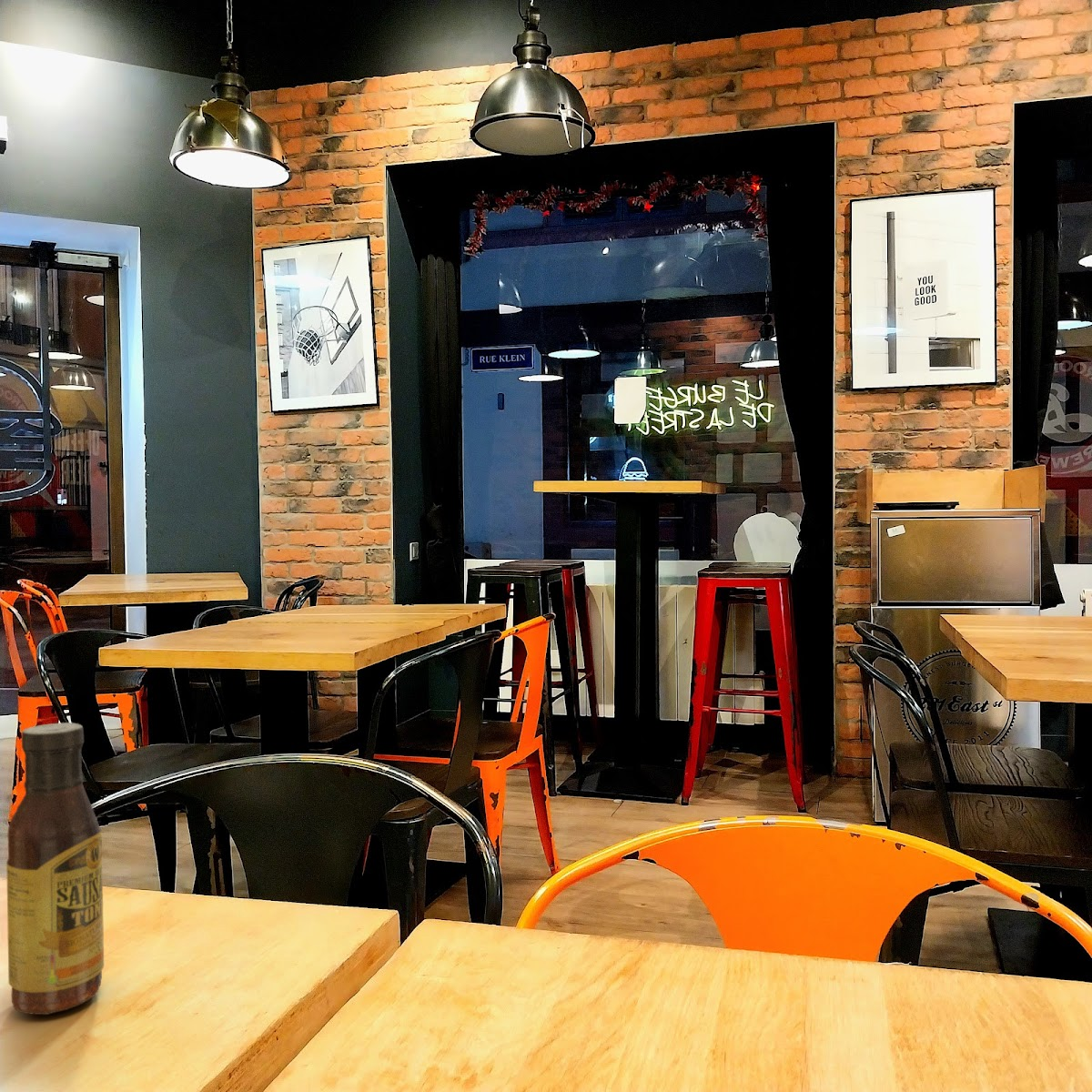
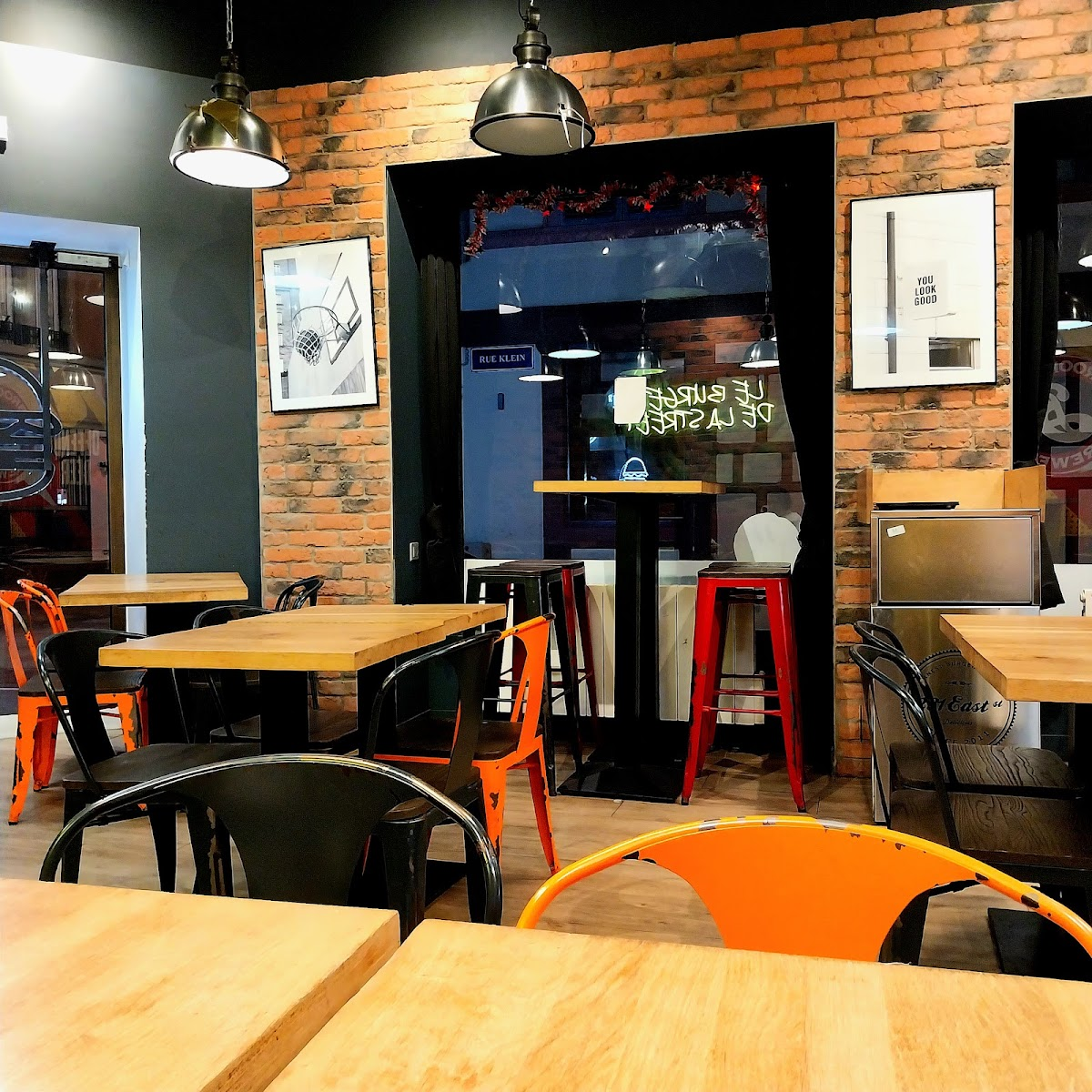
- sauce bottle (54, 863)
